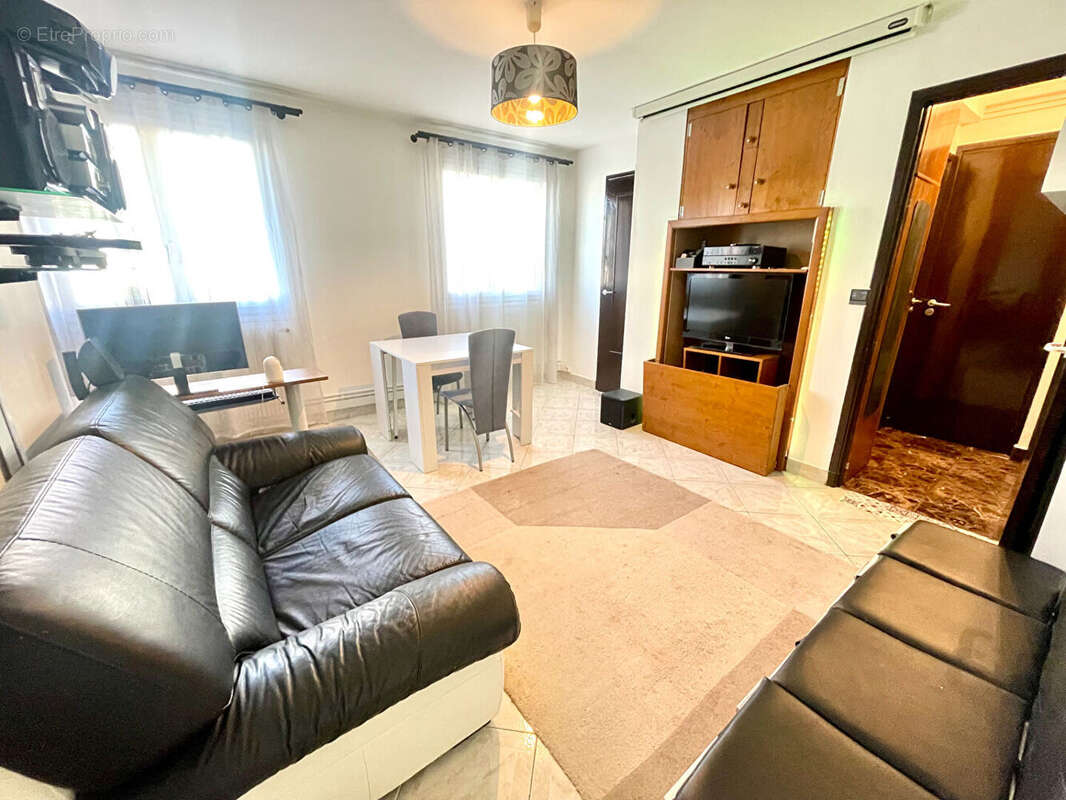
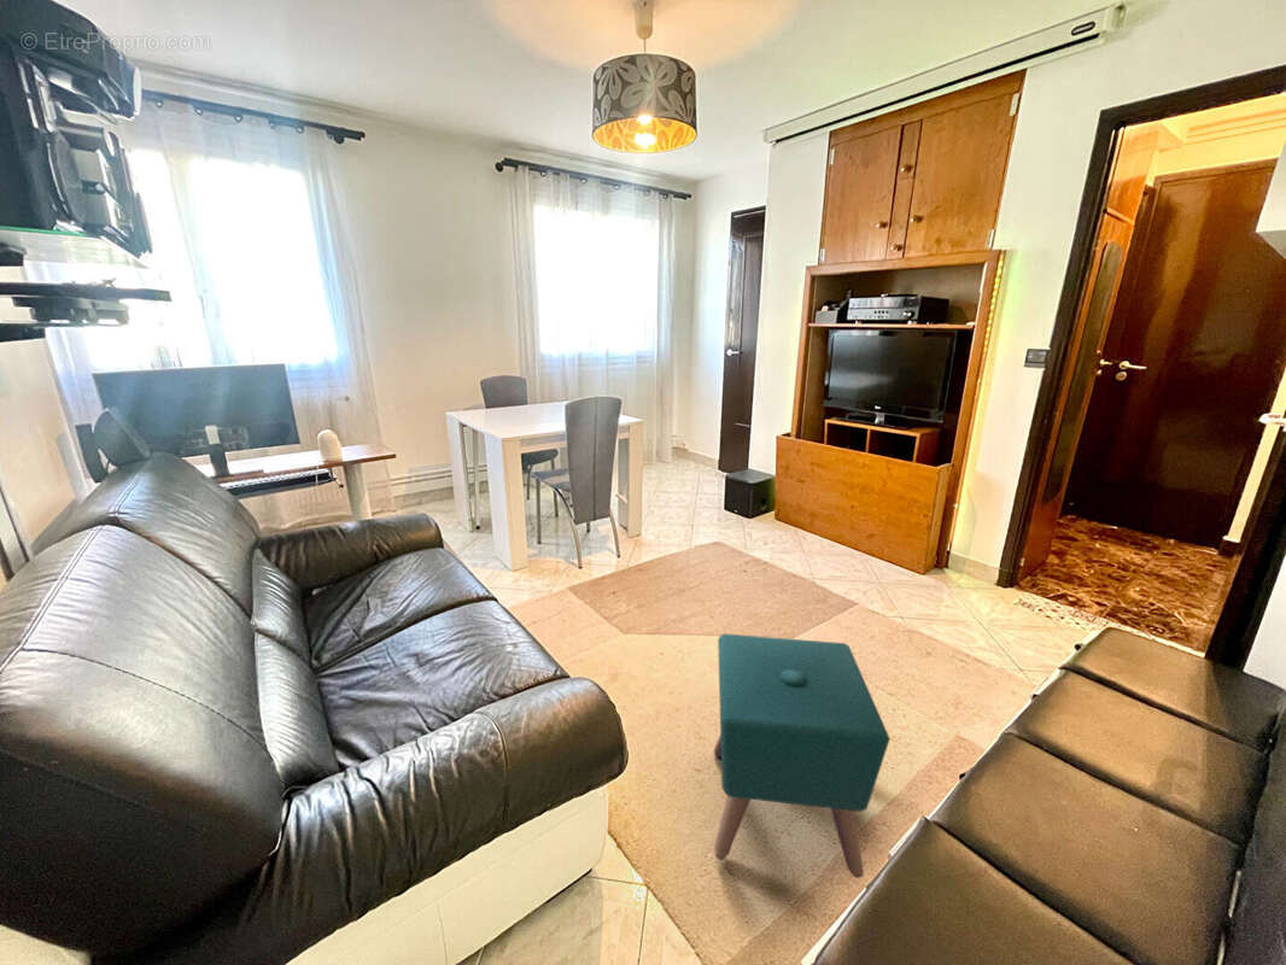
+ ottoman (785, 743)
